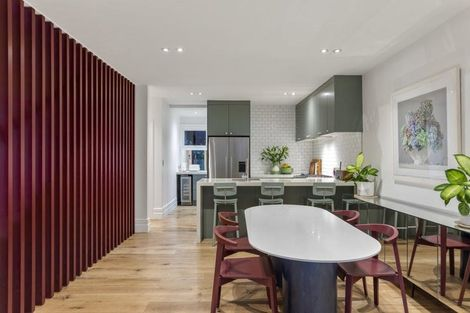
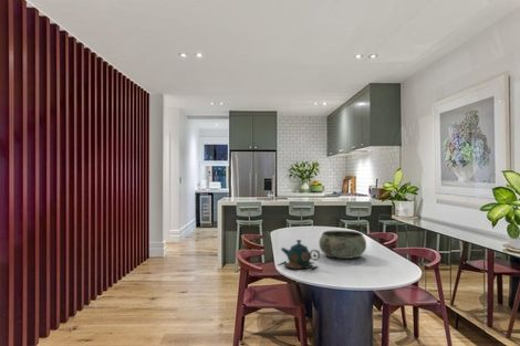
+ teapot (299, 252)
+ bowl (342, 244)
